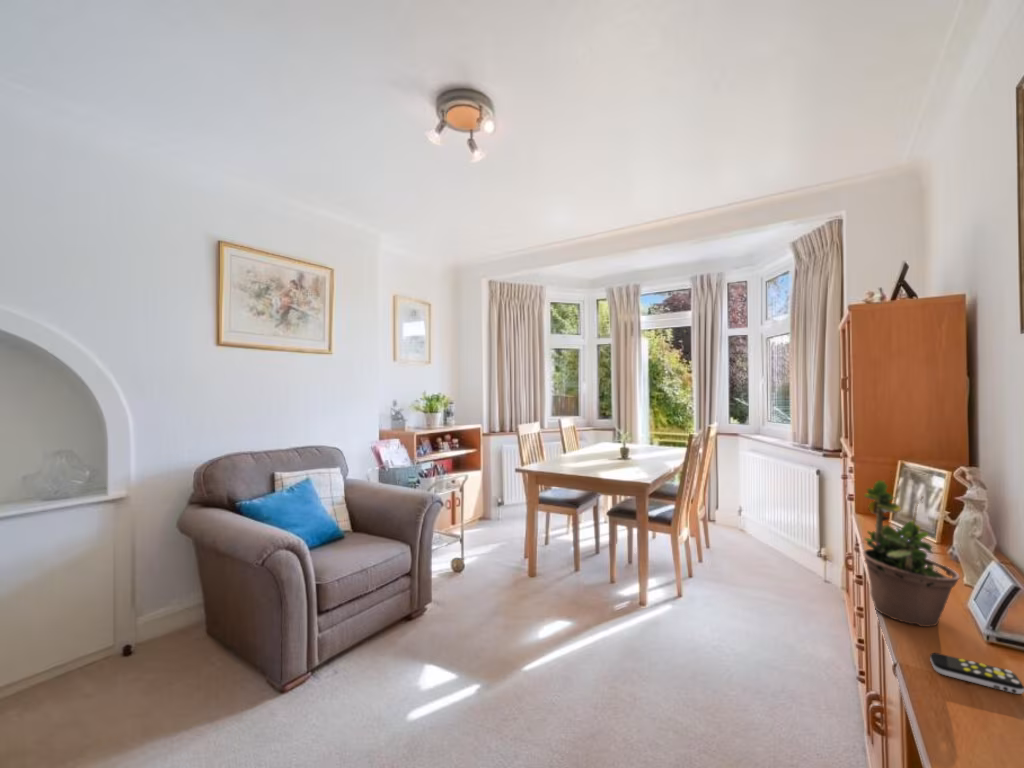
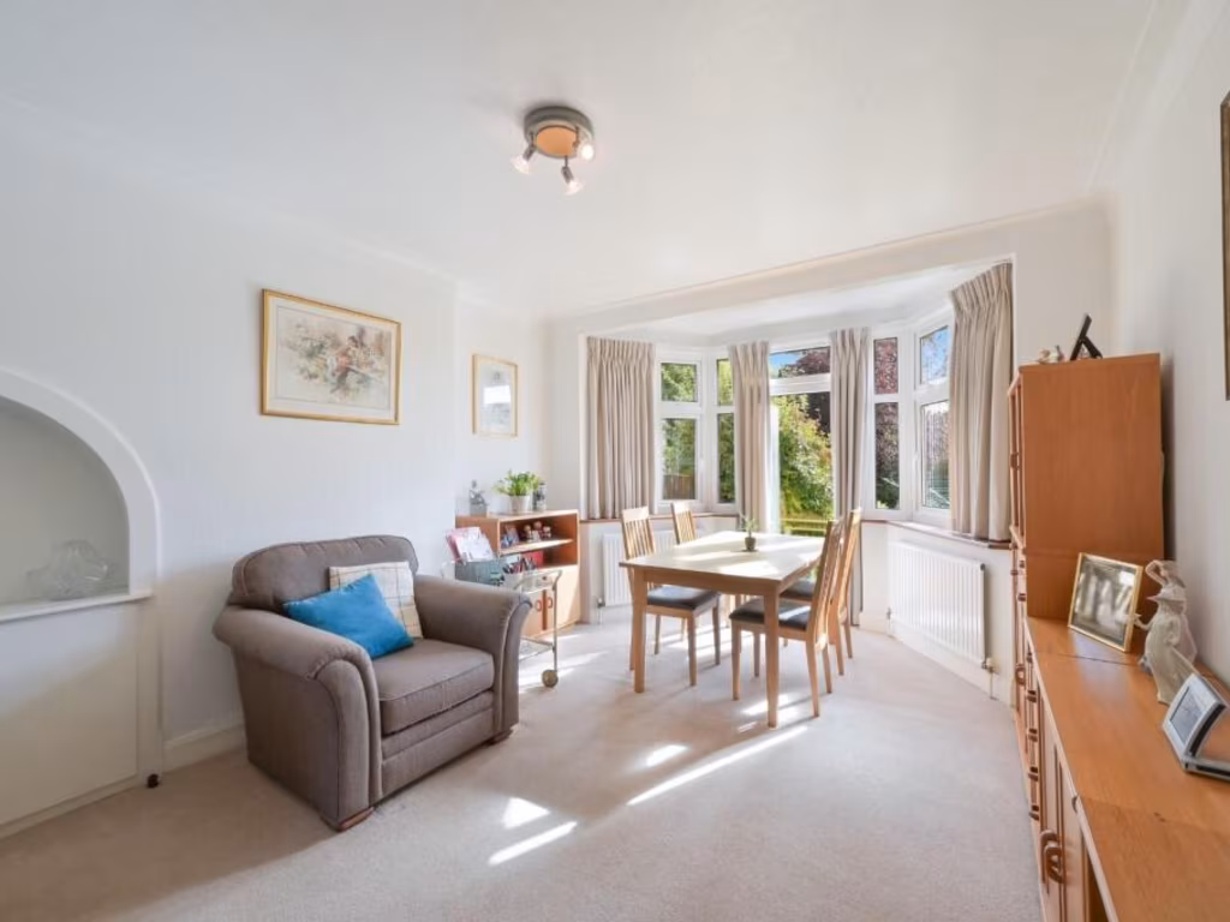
- potted plant (908, 544)
- remote control (974, 671)
